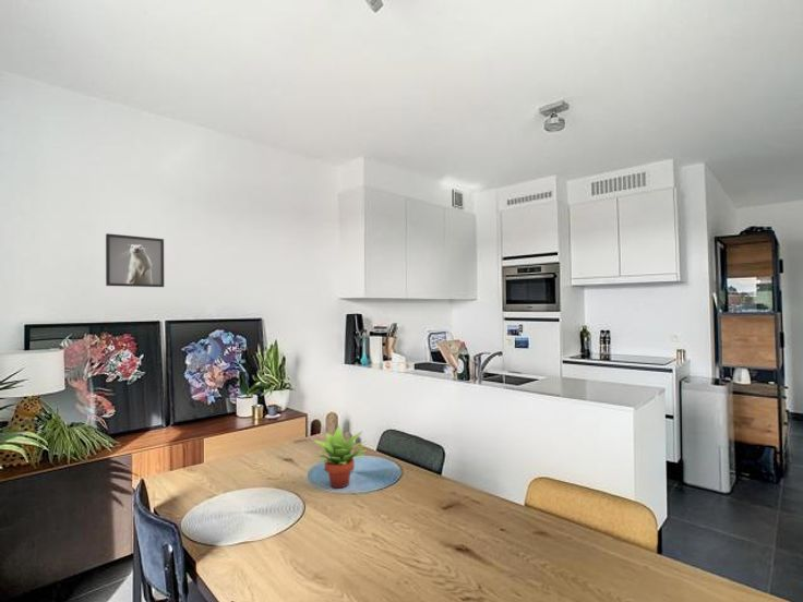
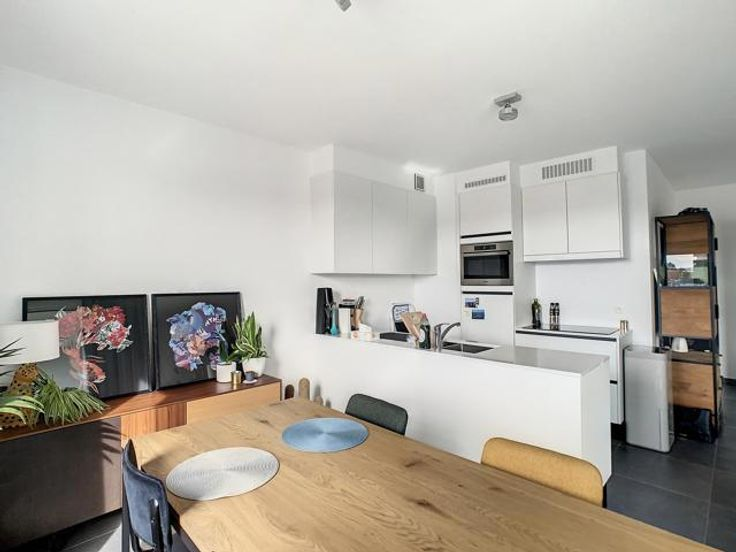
- succulent plant (341, 457)
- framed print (135, 261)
